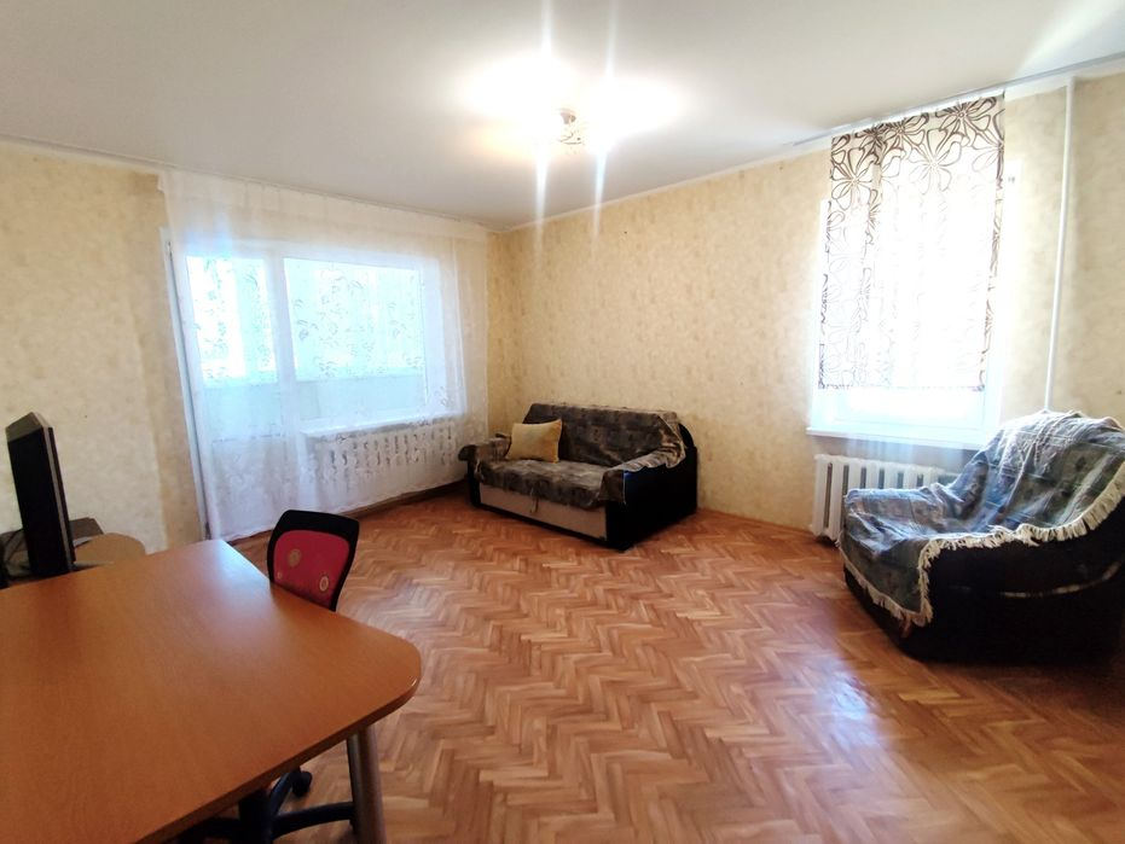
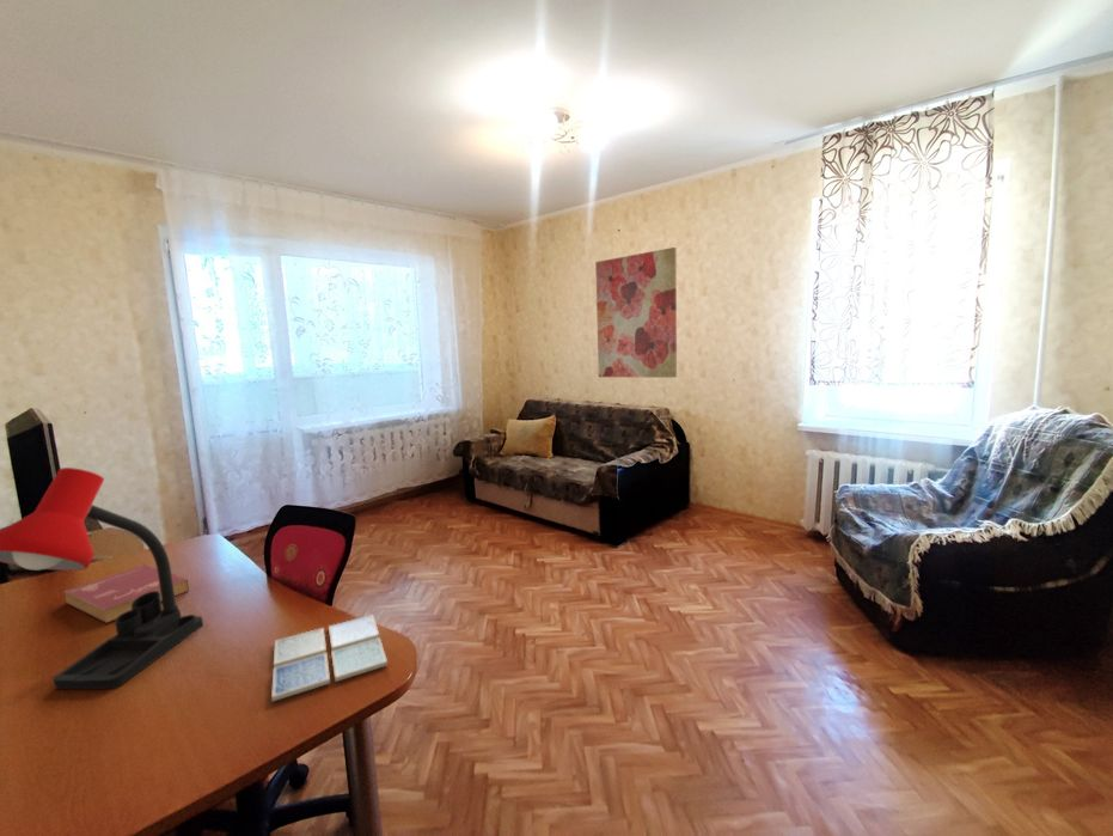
+ wall art (634, 317)
+ book (127, 591)
+ drink coaster (331, 652)
+ desk lamp (93, 556)
